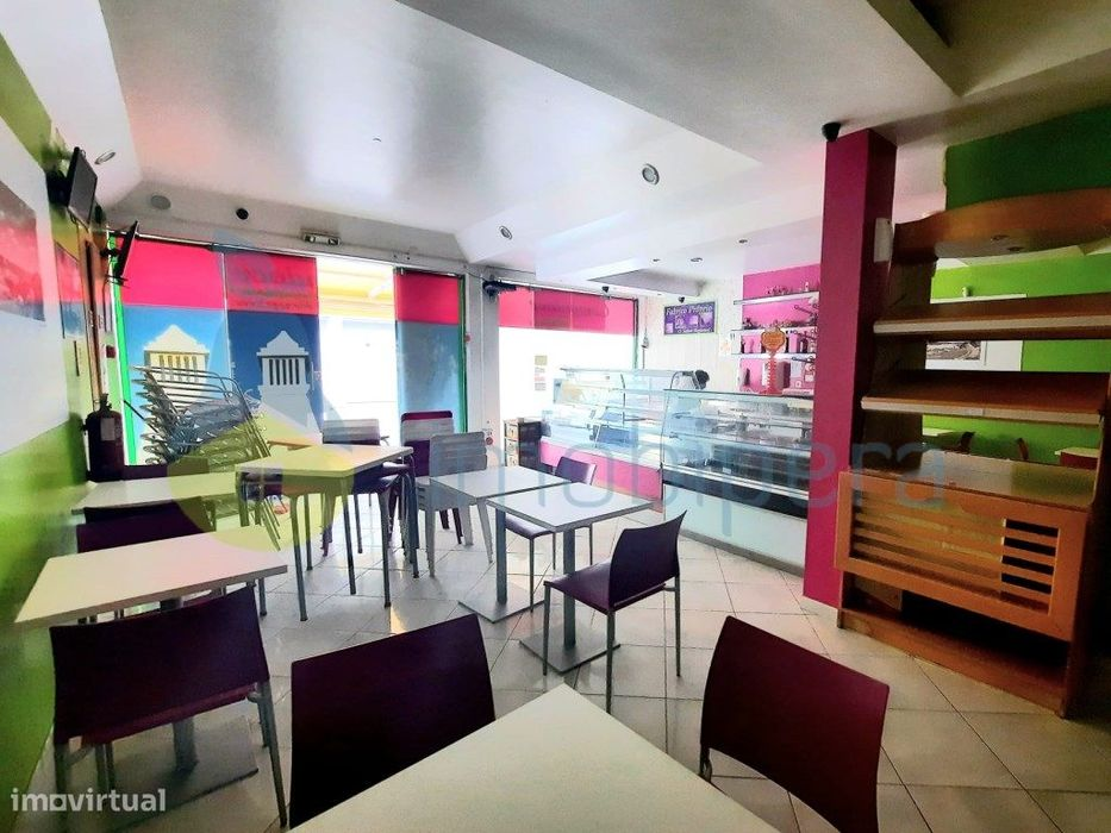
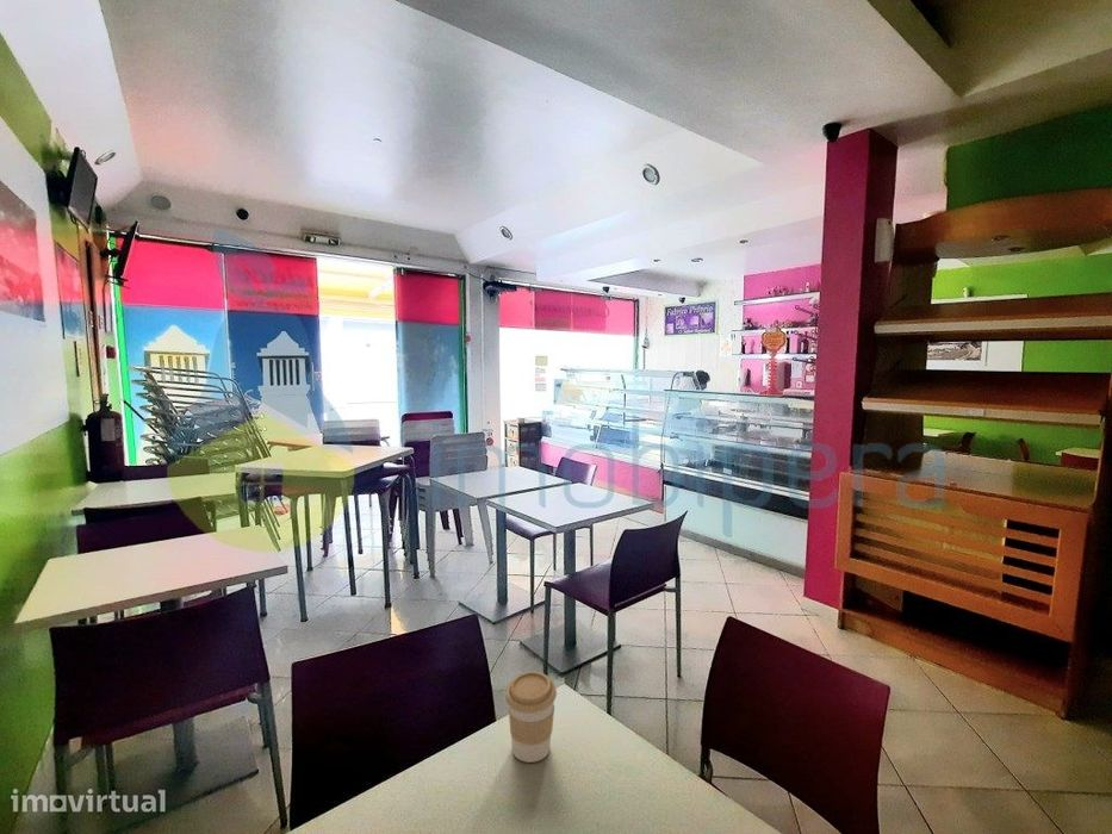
+ coffee cup (530, 715)
